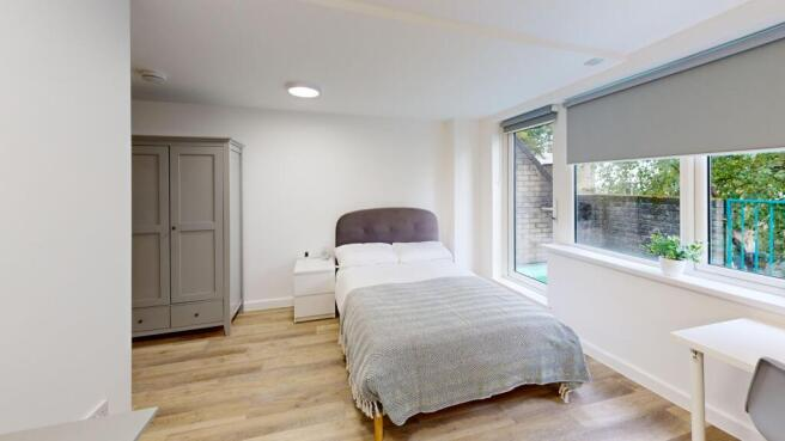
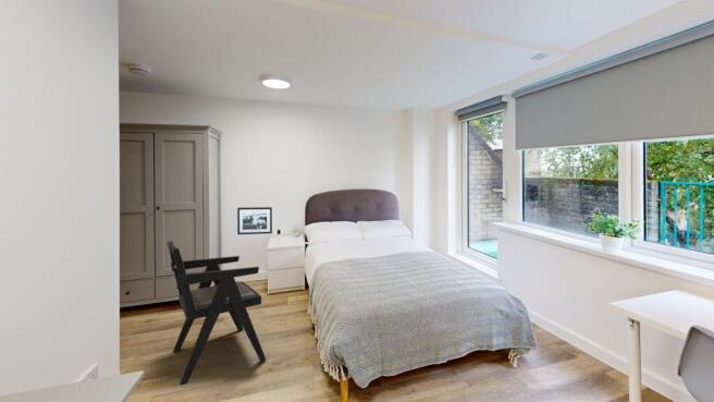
+ armchair (214, 299)
+ picture frame (255, 220)
